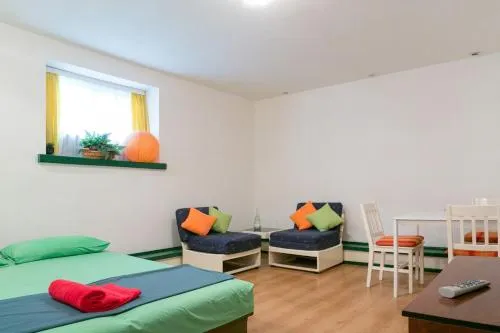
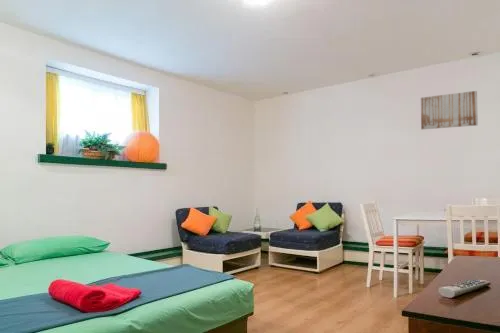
+ wall art (448, 111)
